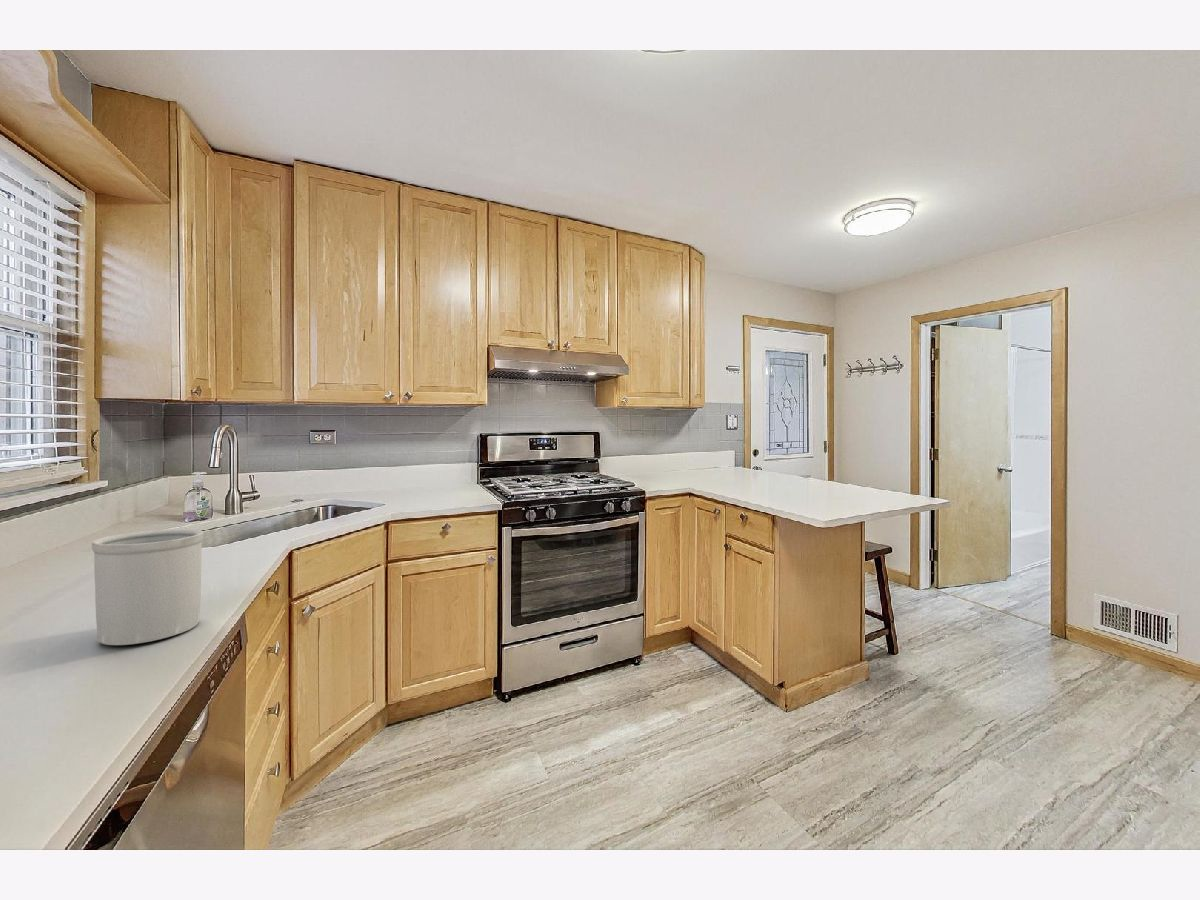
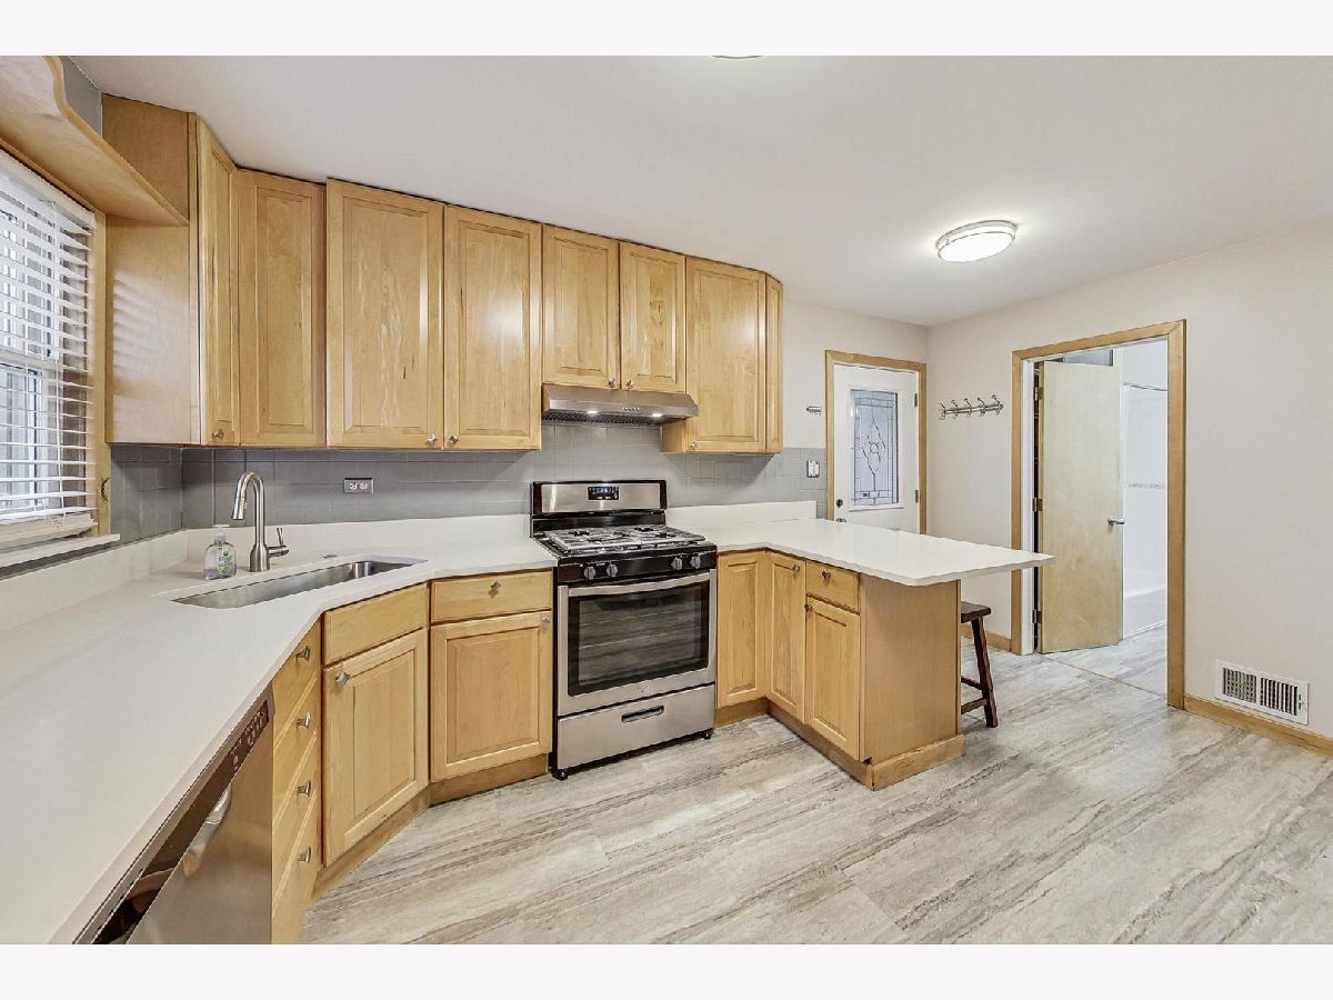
- utensil holder (151, 583)
